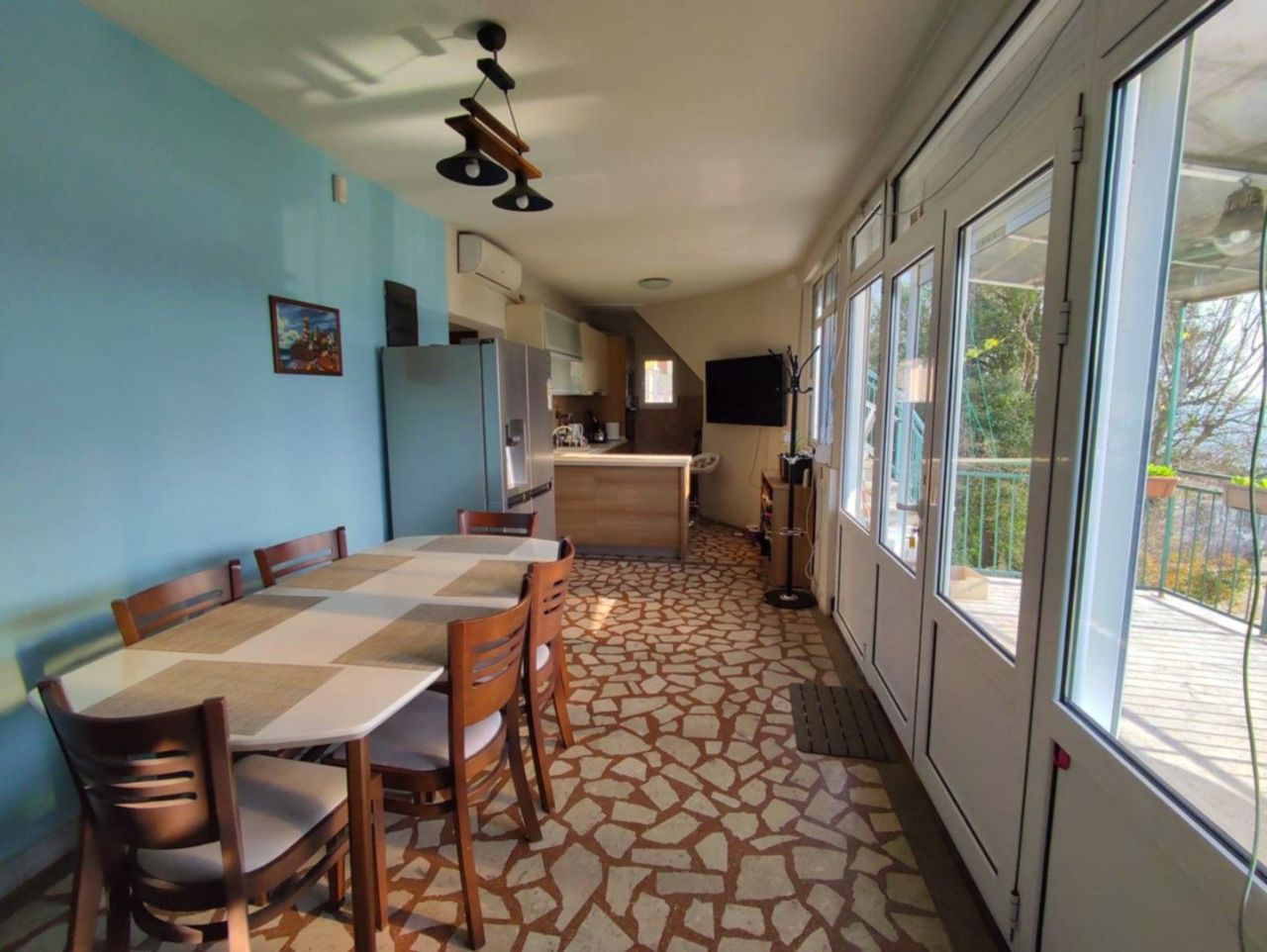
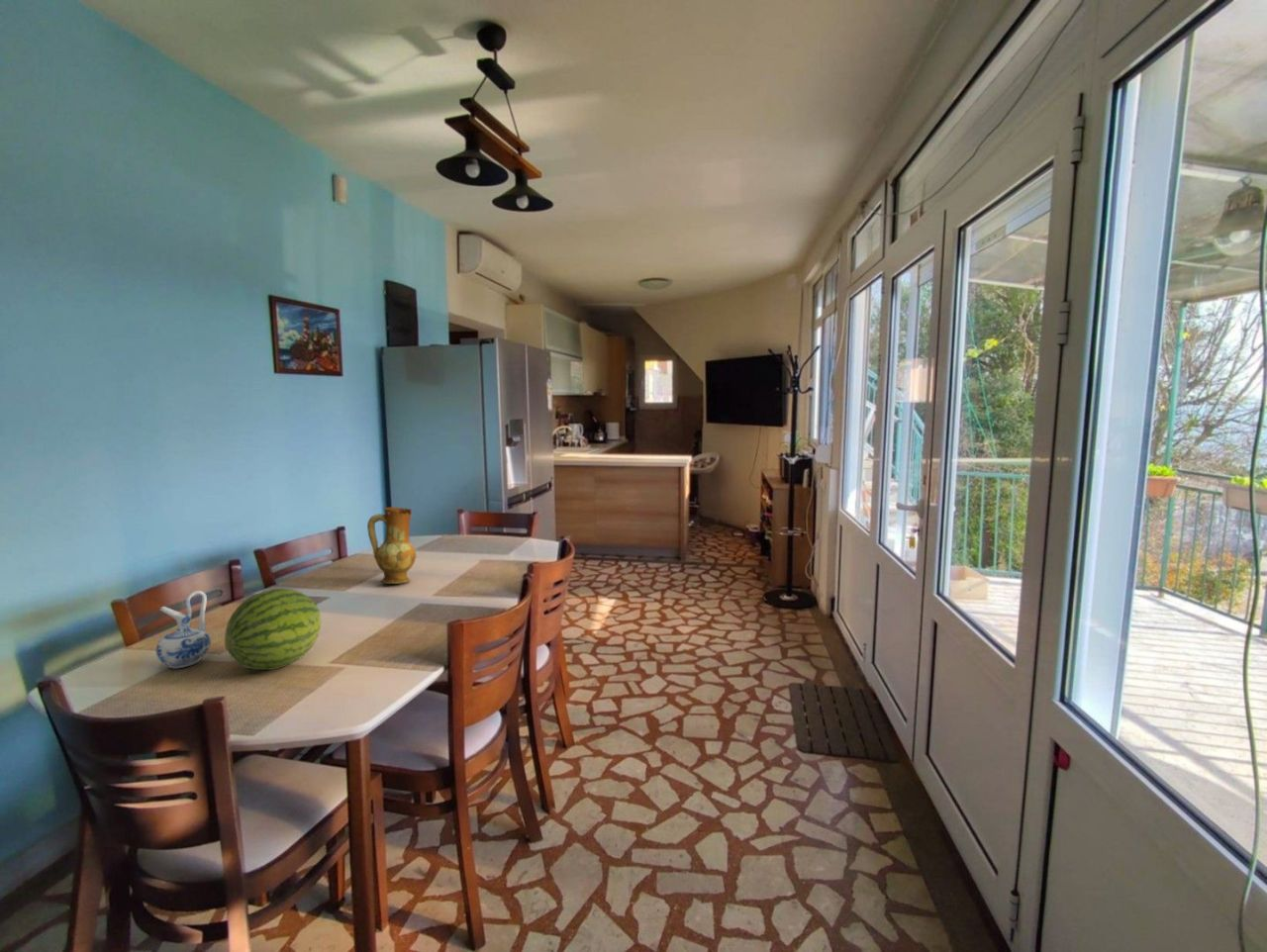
+ fruit (274, 628)
+ ceramic pitcher (182, 628)
+ ceramic jug (392, 545)
